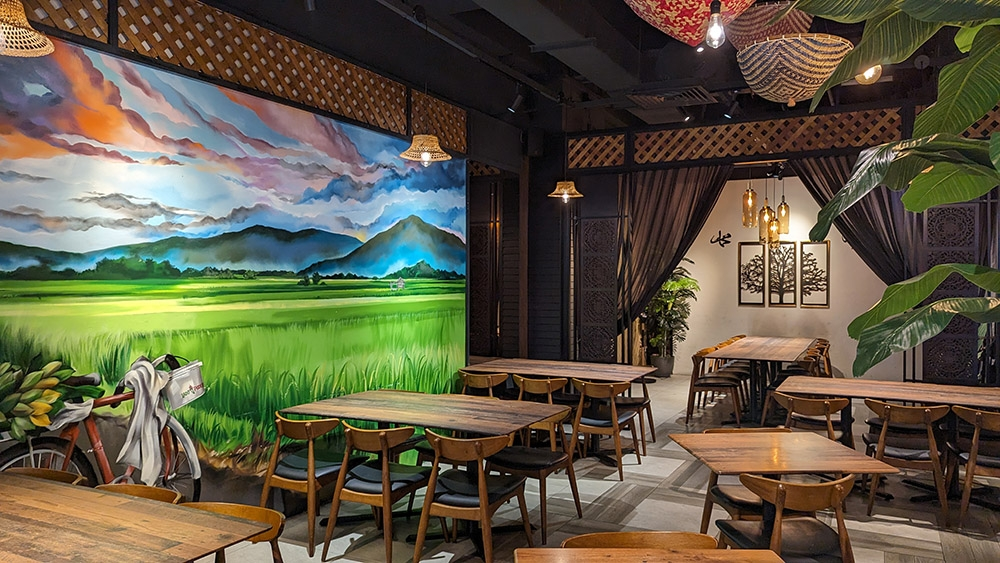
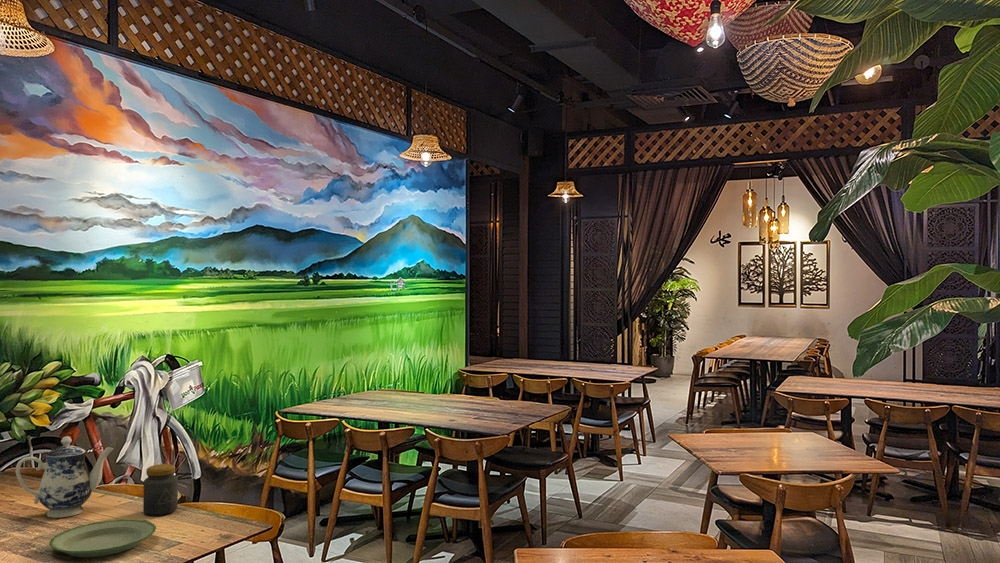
+ plate (104, 539)
+ teapot (65, 474)
+ jar (160, 489)
